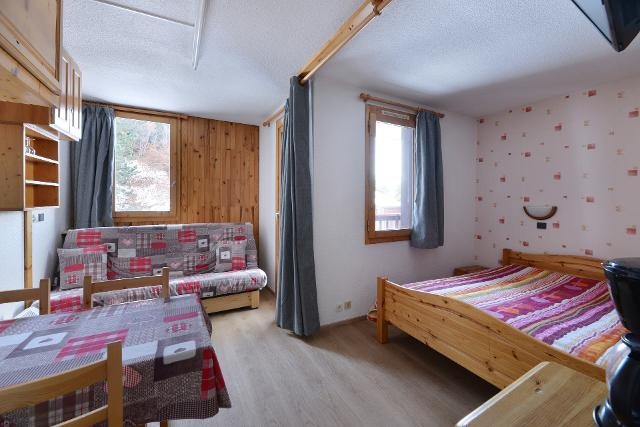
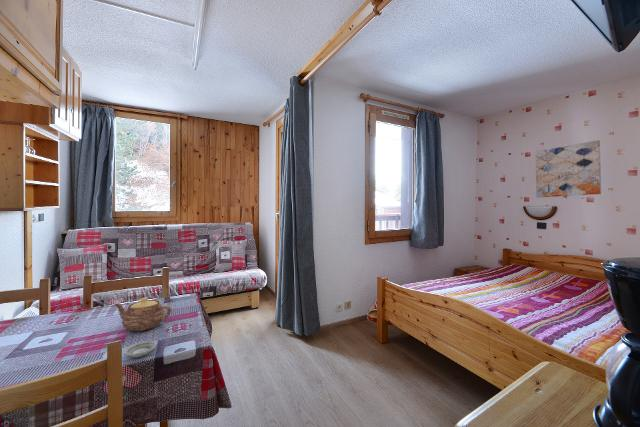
+ teapot (142, 312)
+ wall art (565, 171)
+ saucer (140, 350)
